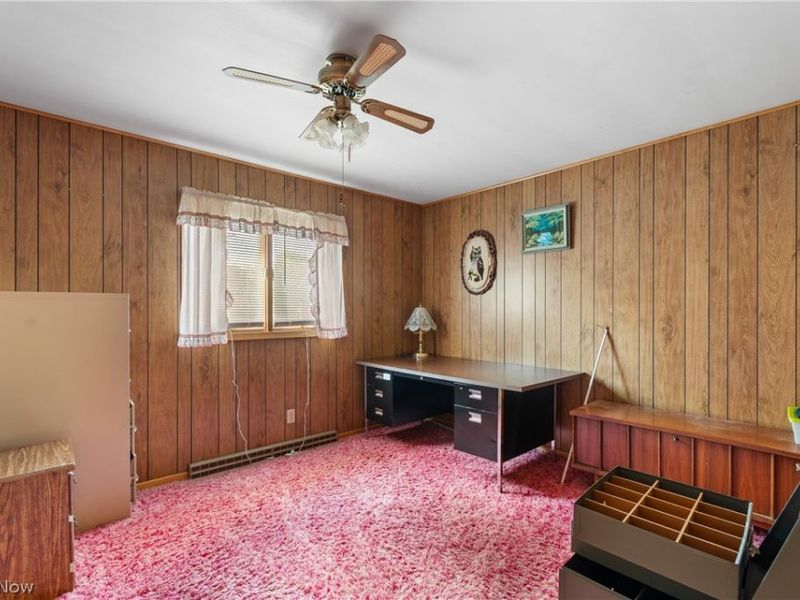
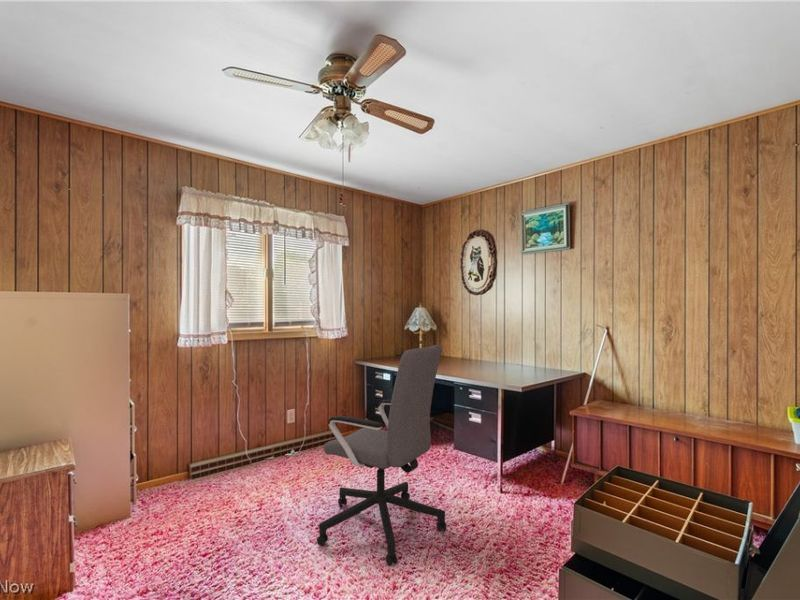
+ office chair (381, 436)
